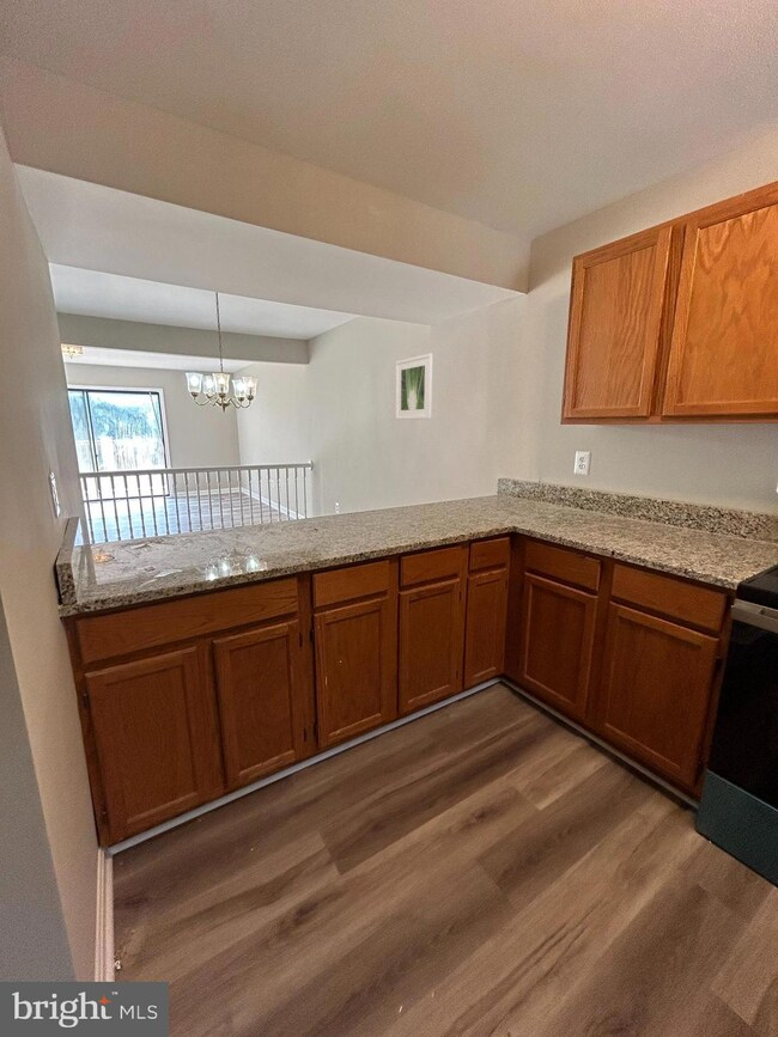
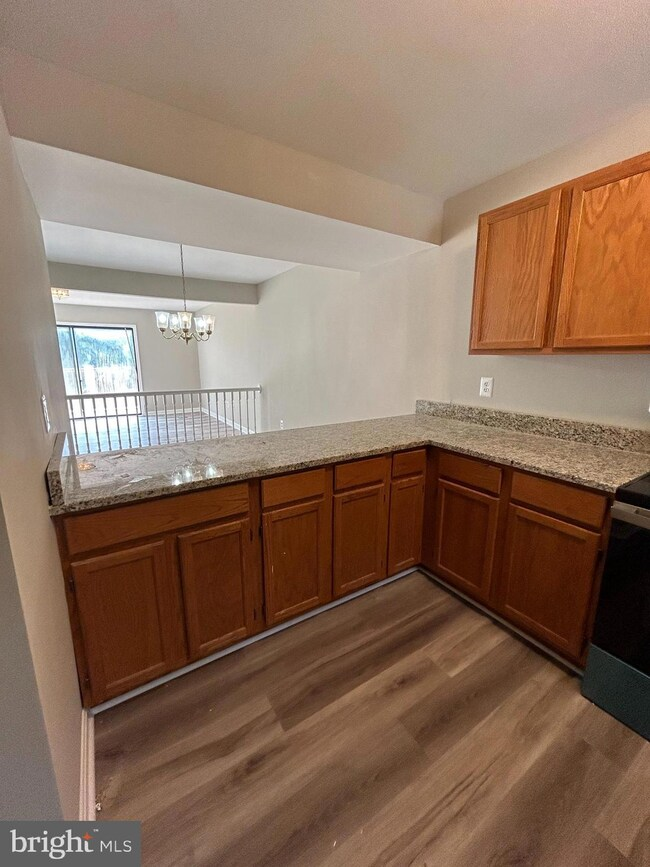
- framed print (413, 389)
